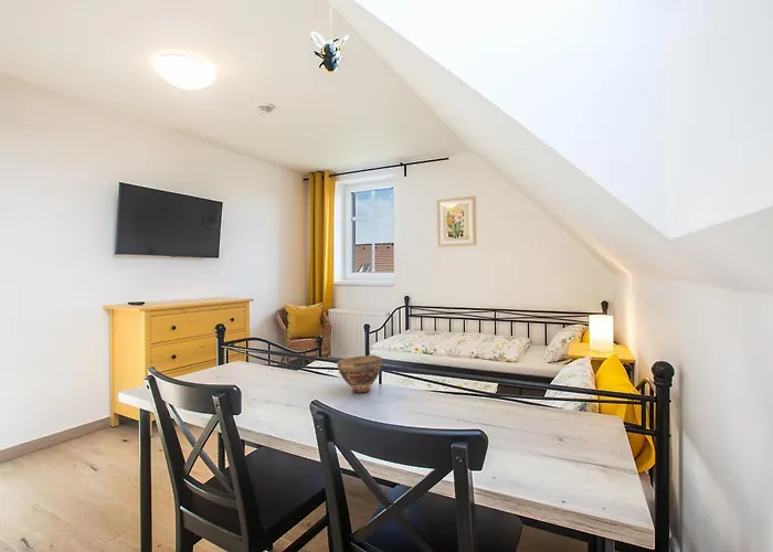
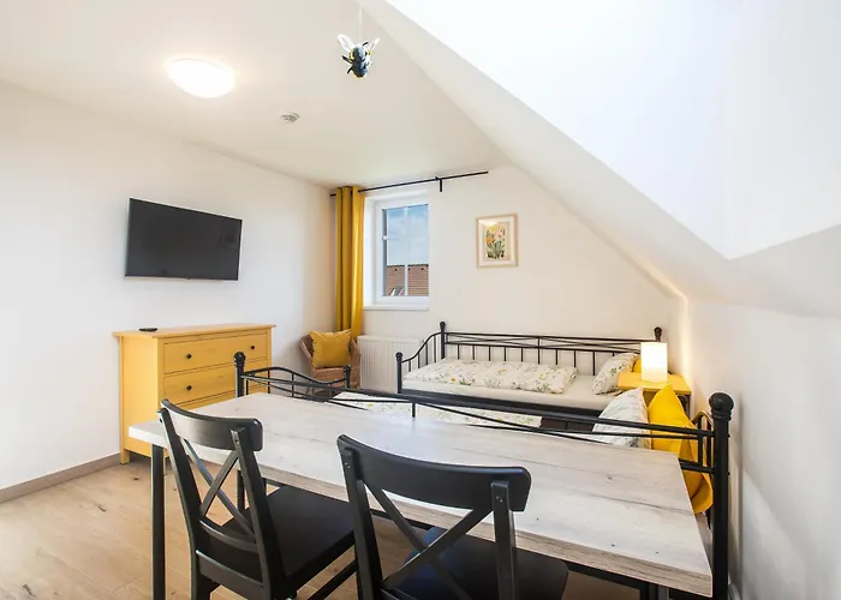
- bowl (359, 373)
